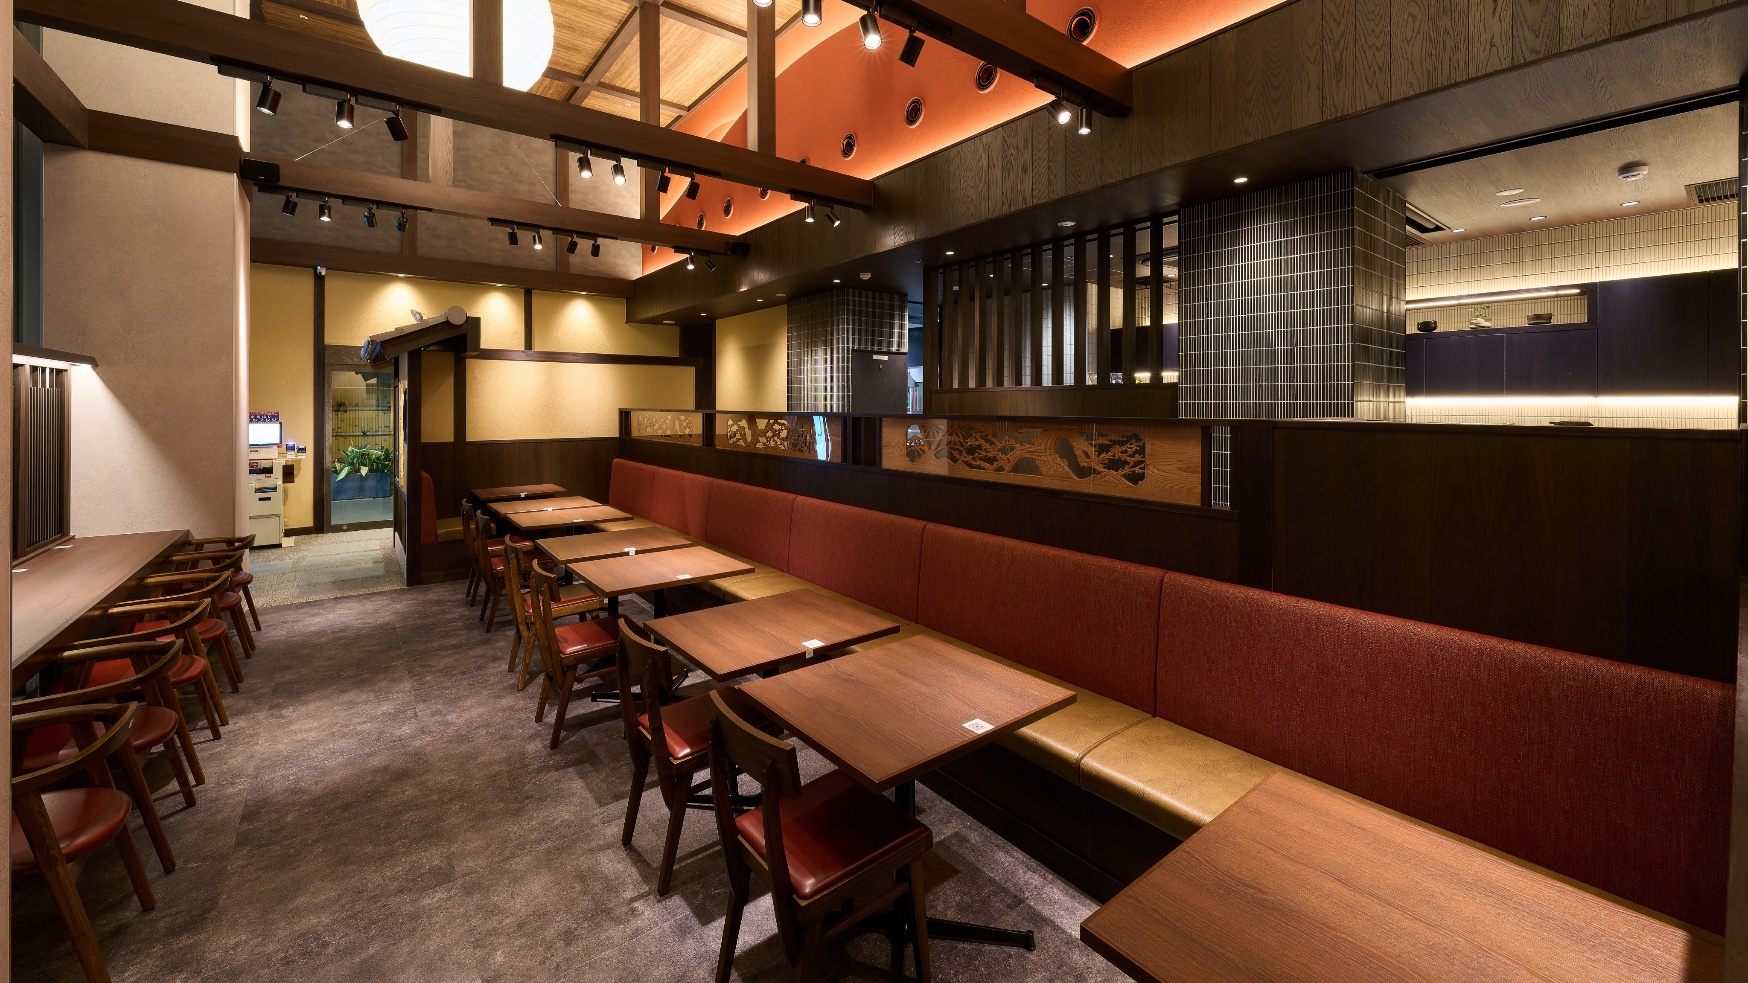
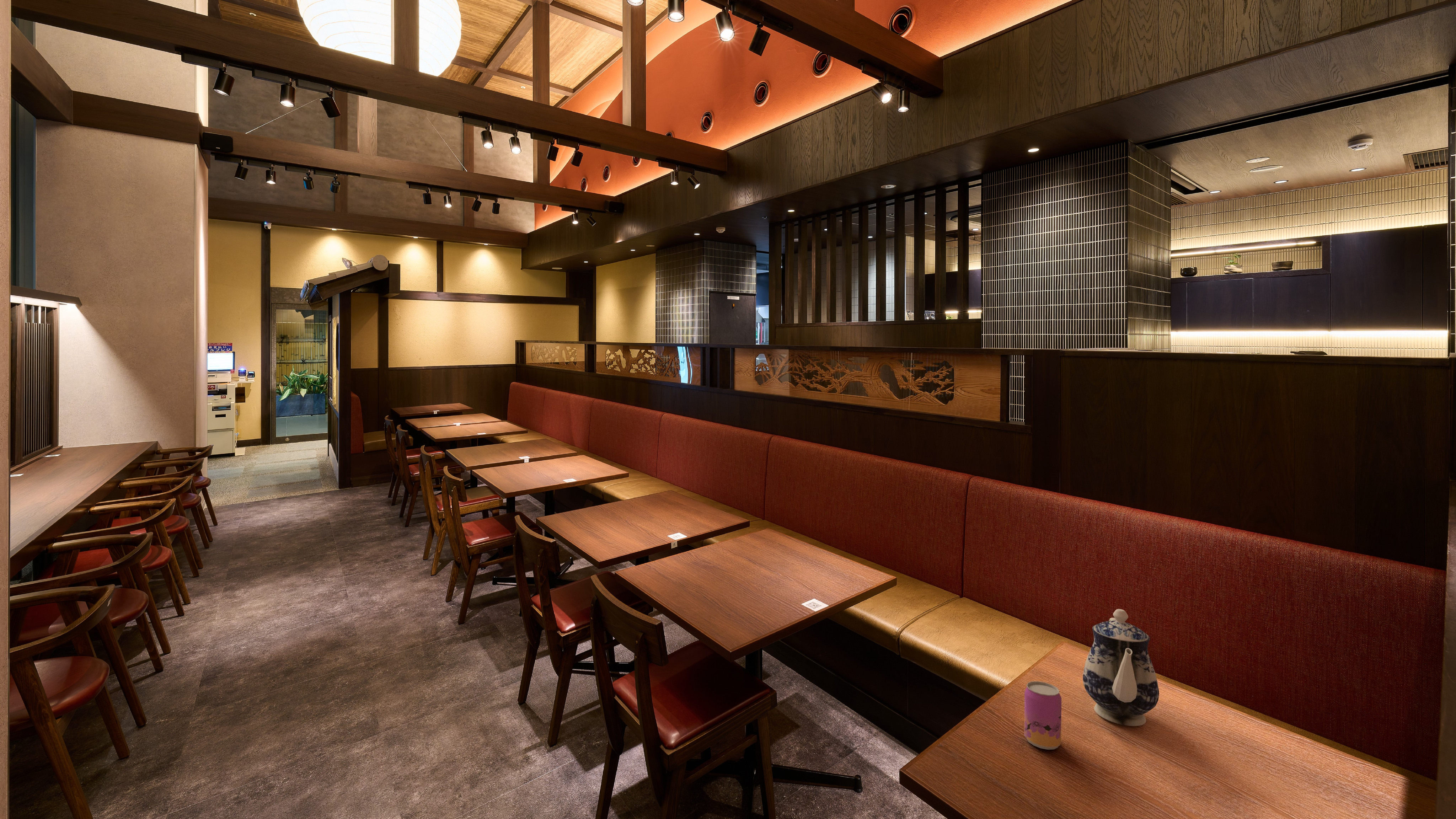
+ beer can (1043, 714)
+ teapot (1120, 662)
